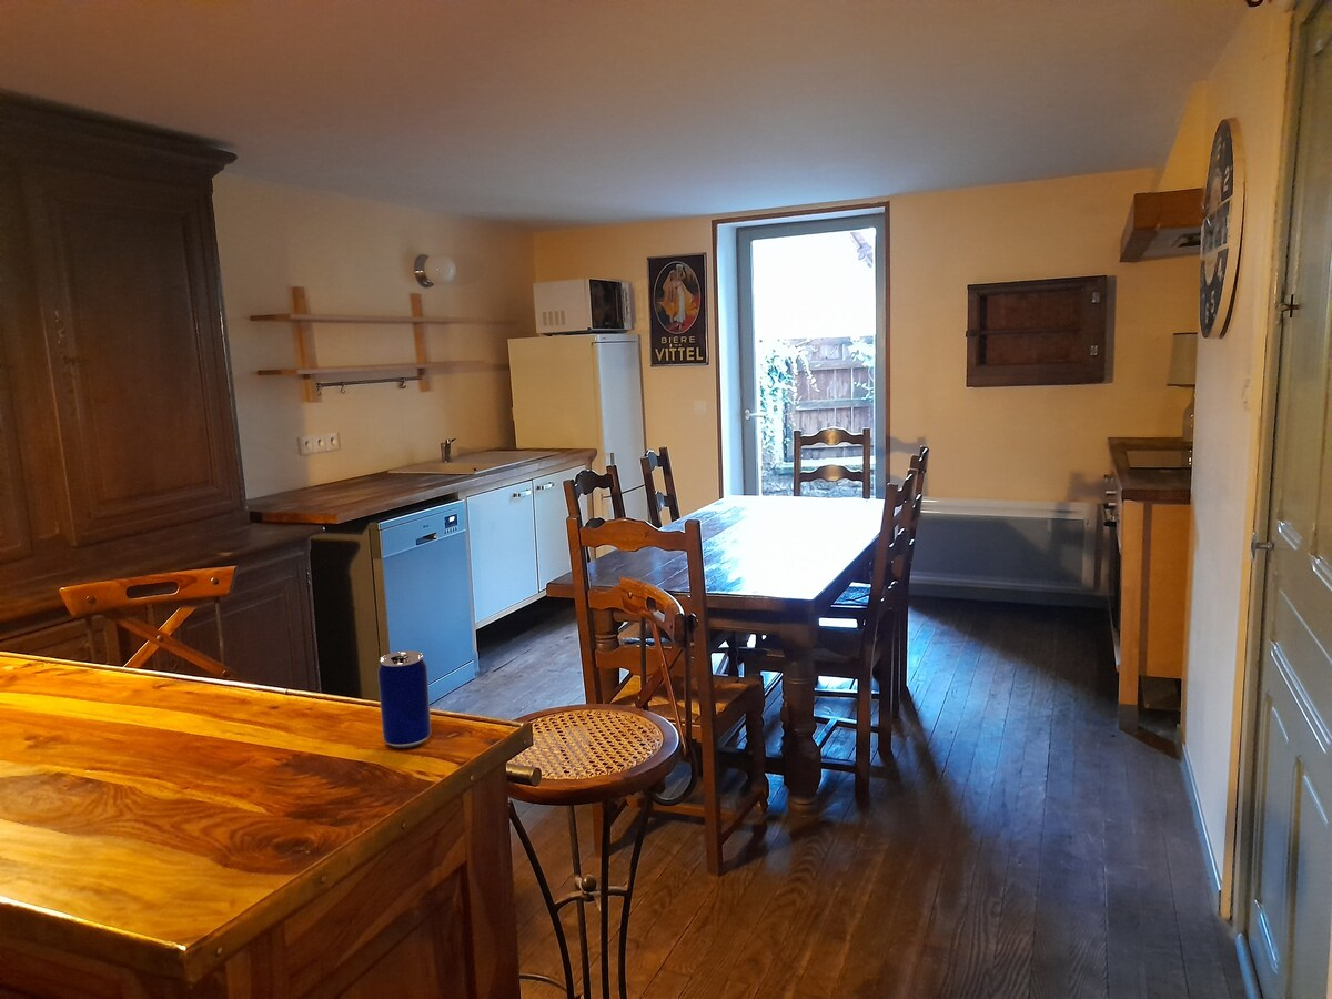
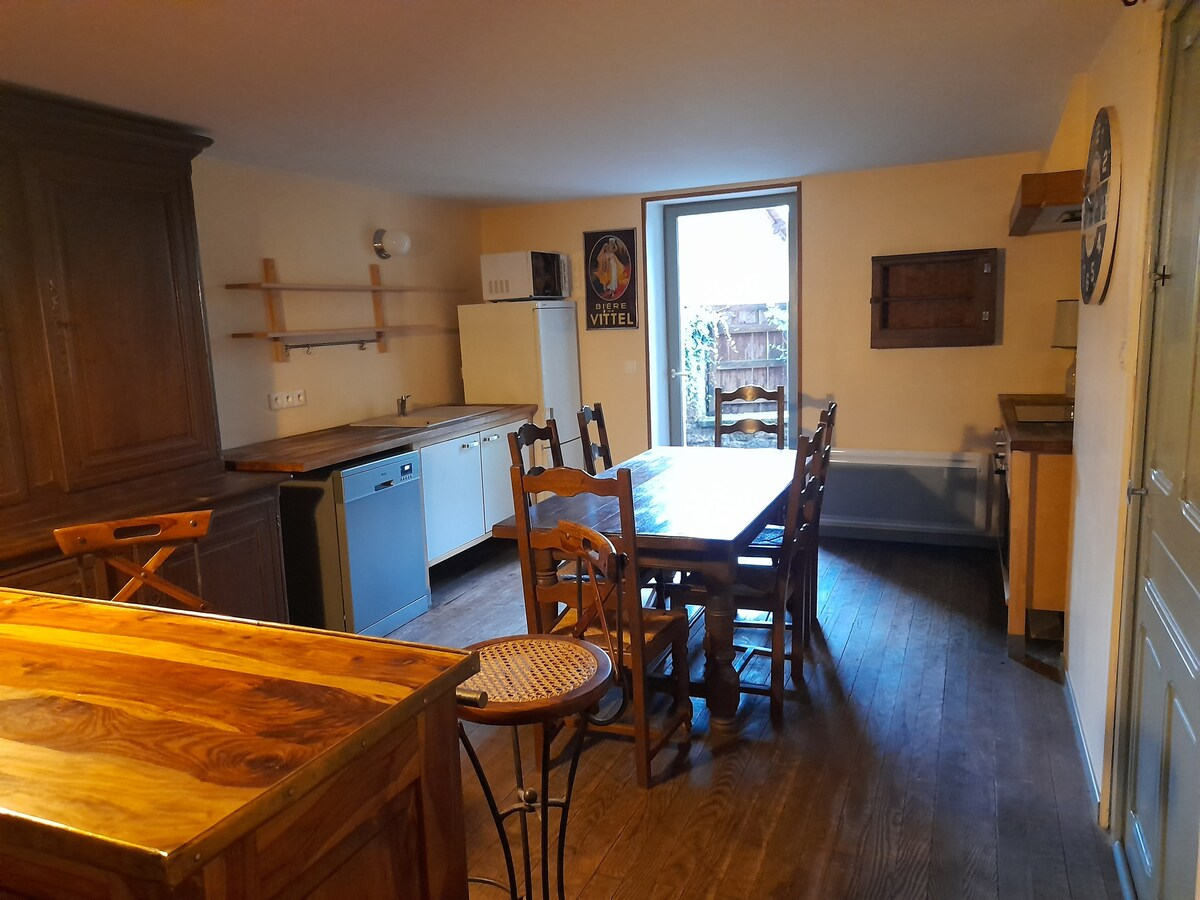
- beer can (404, 697)
